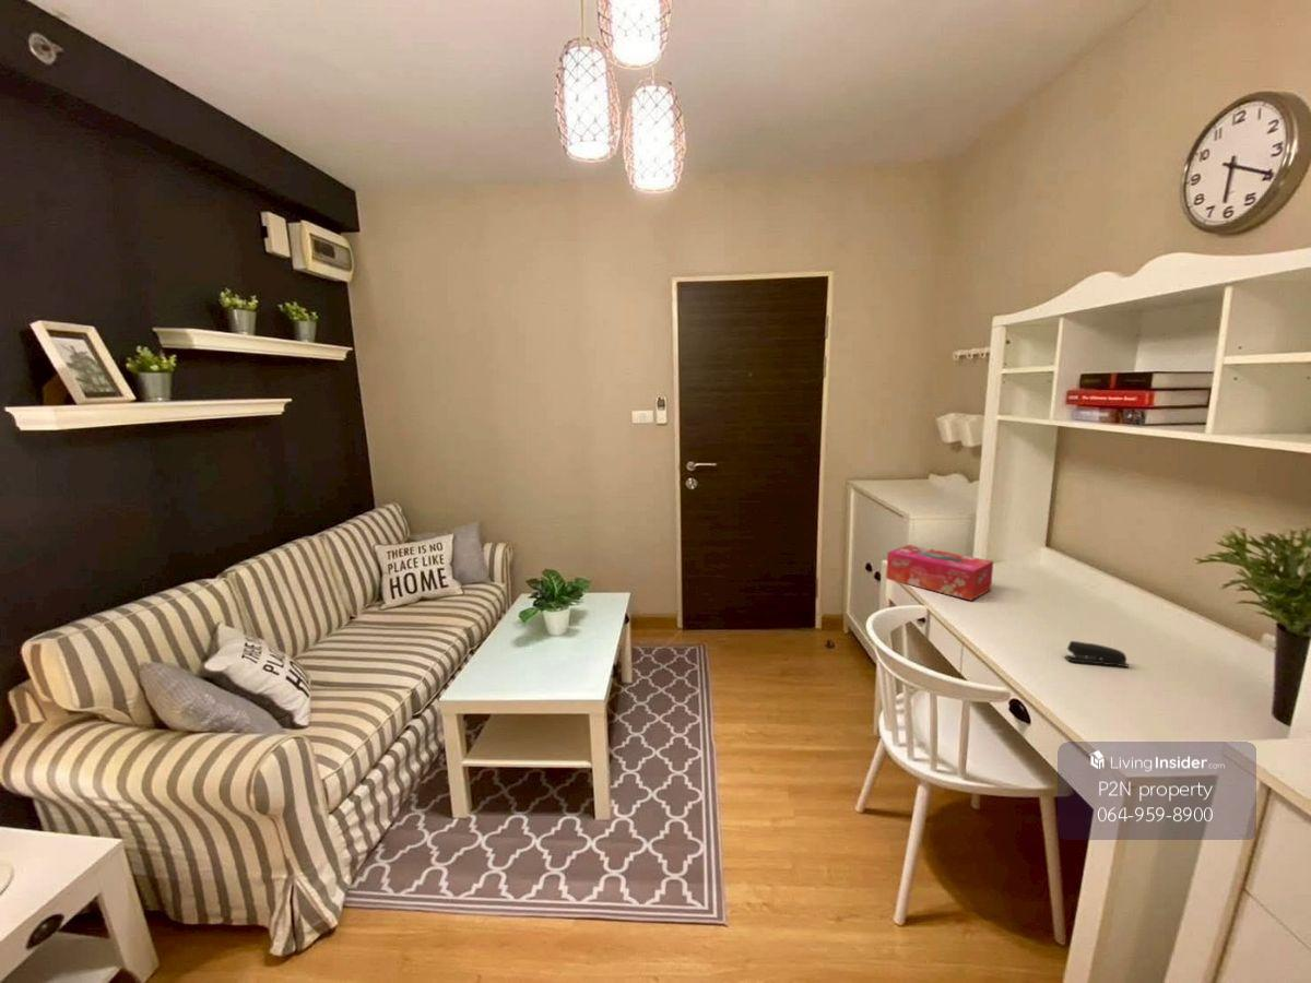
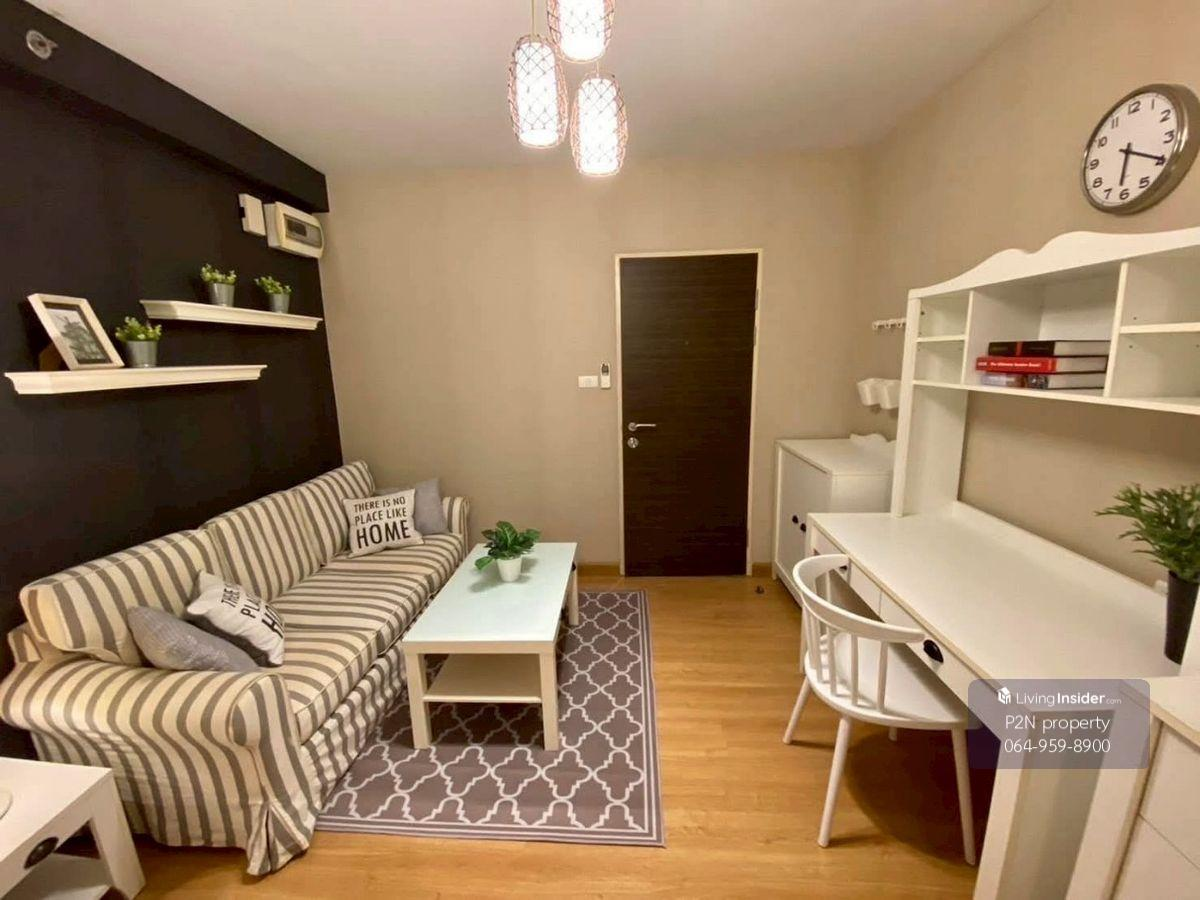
- stapler (1097, 652)
- tissue box (937, 570)
